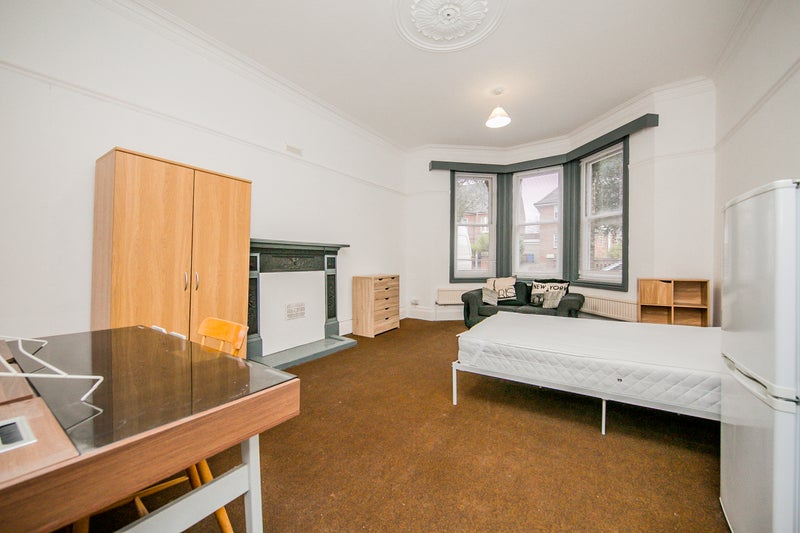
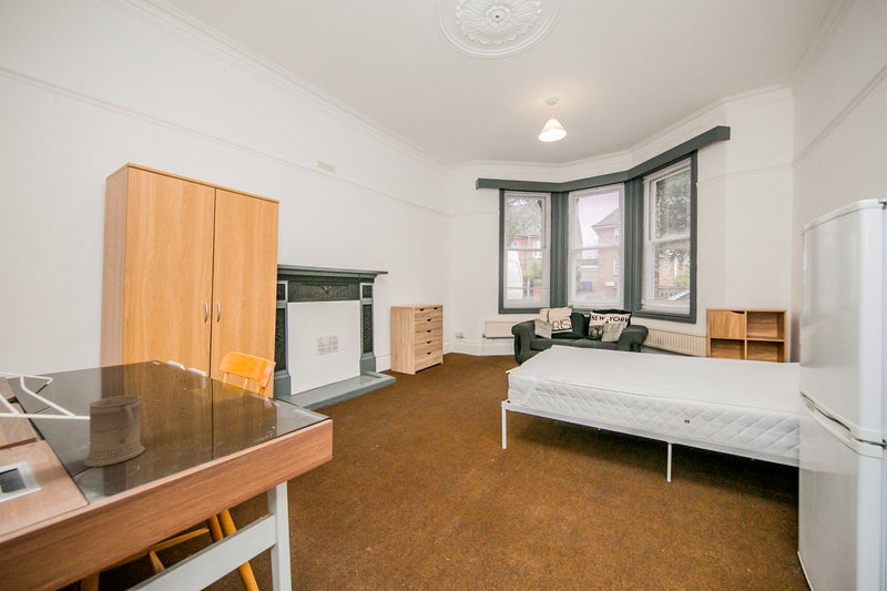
+ mug (118, 429)
